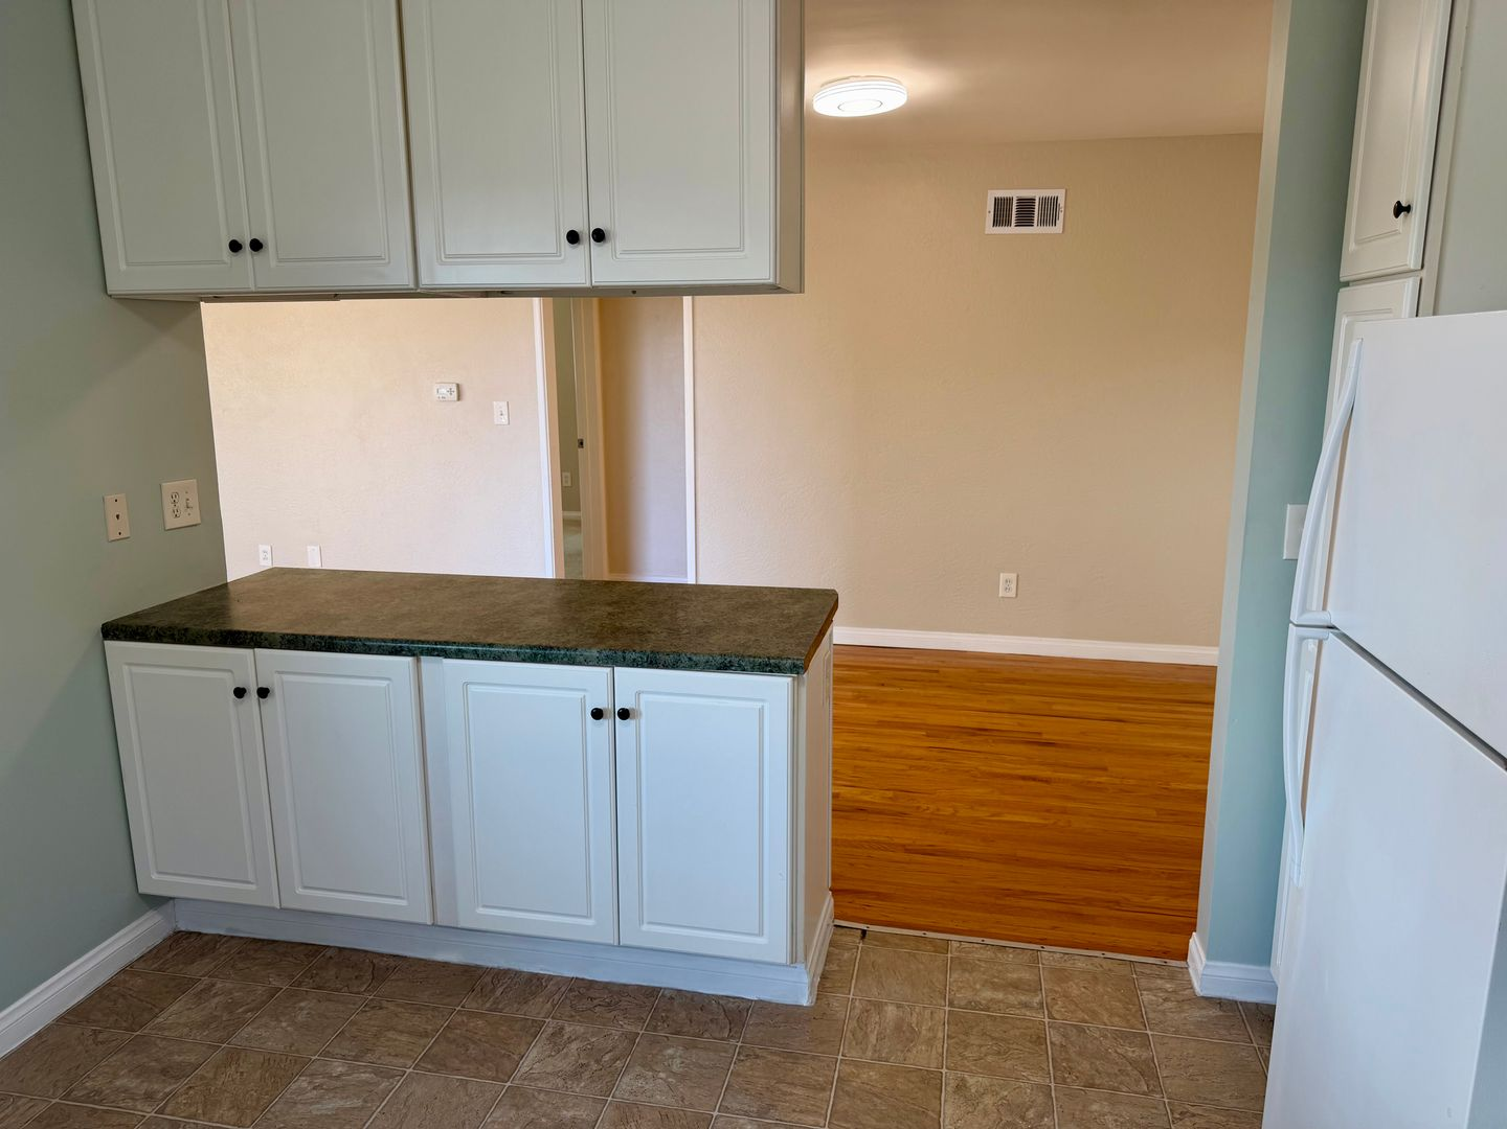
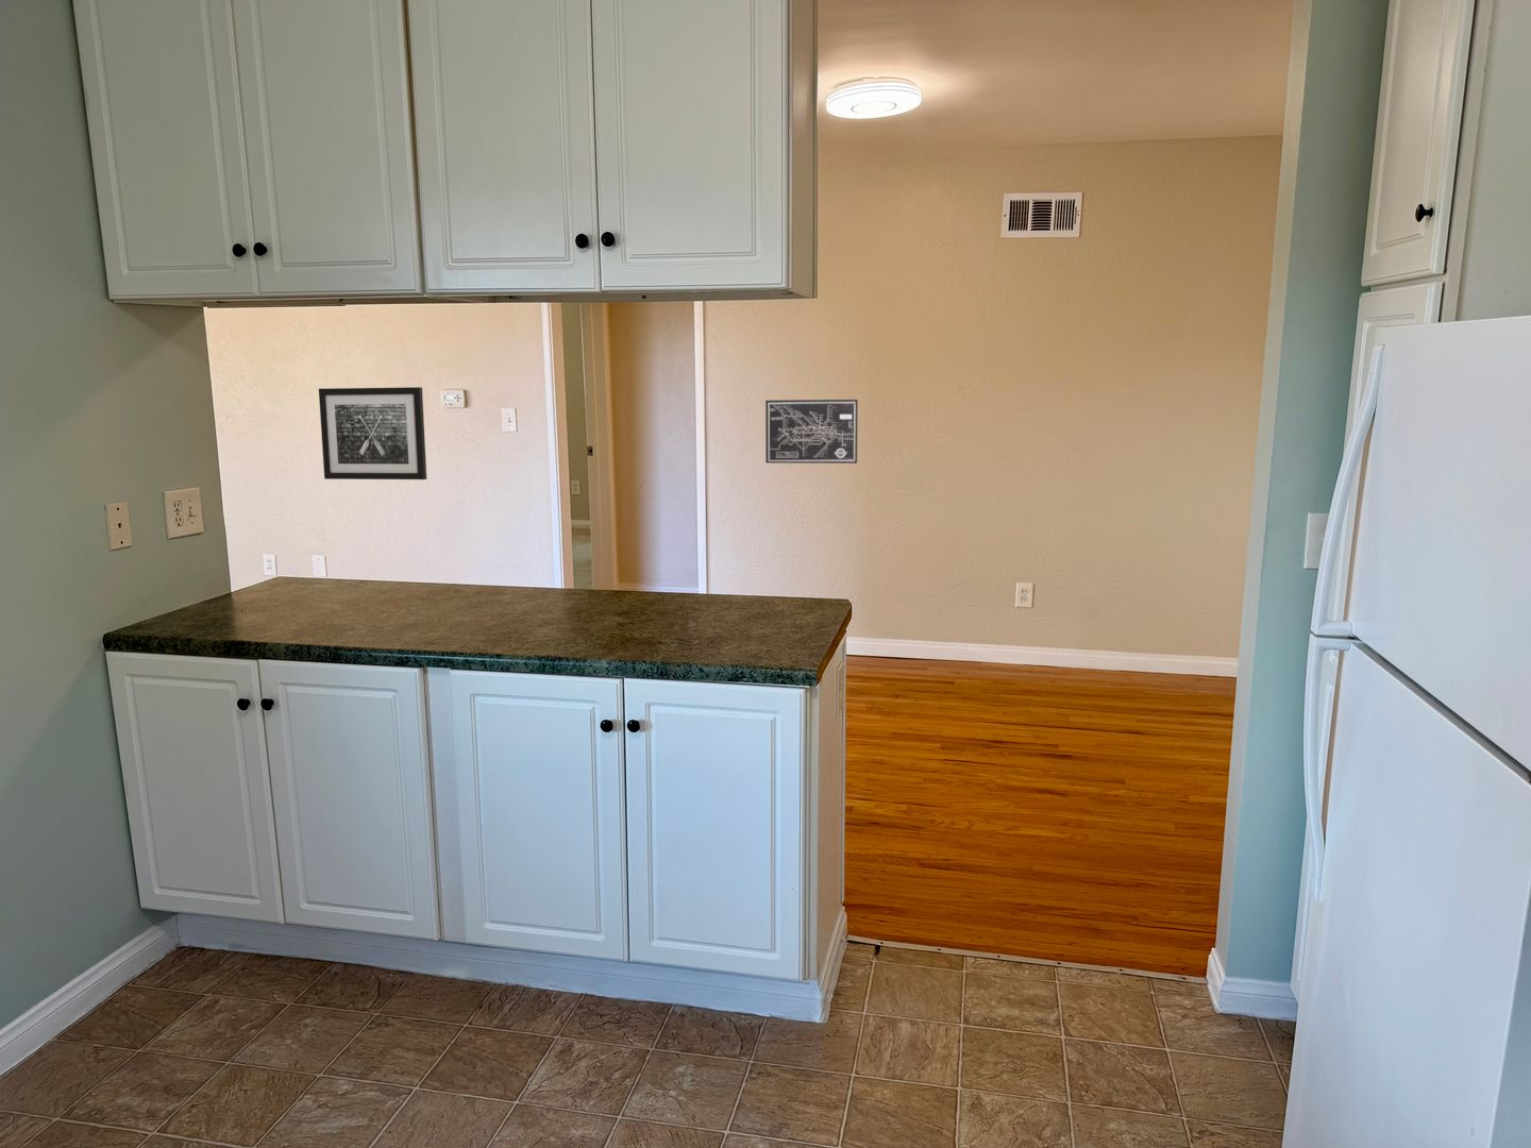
+ wall art (811, 432)
+ wall art (373, 434)
